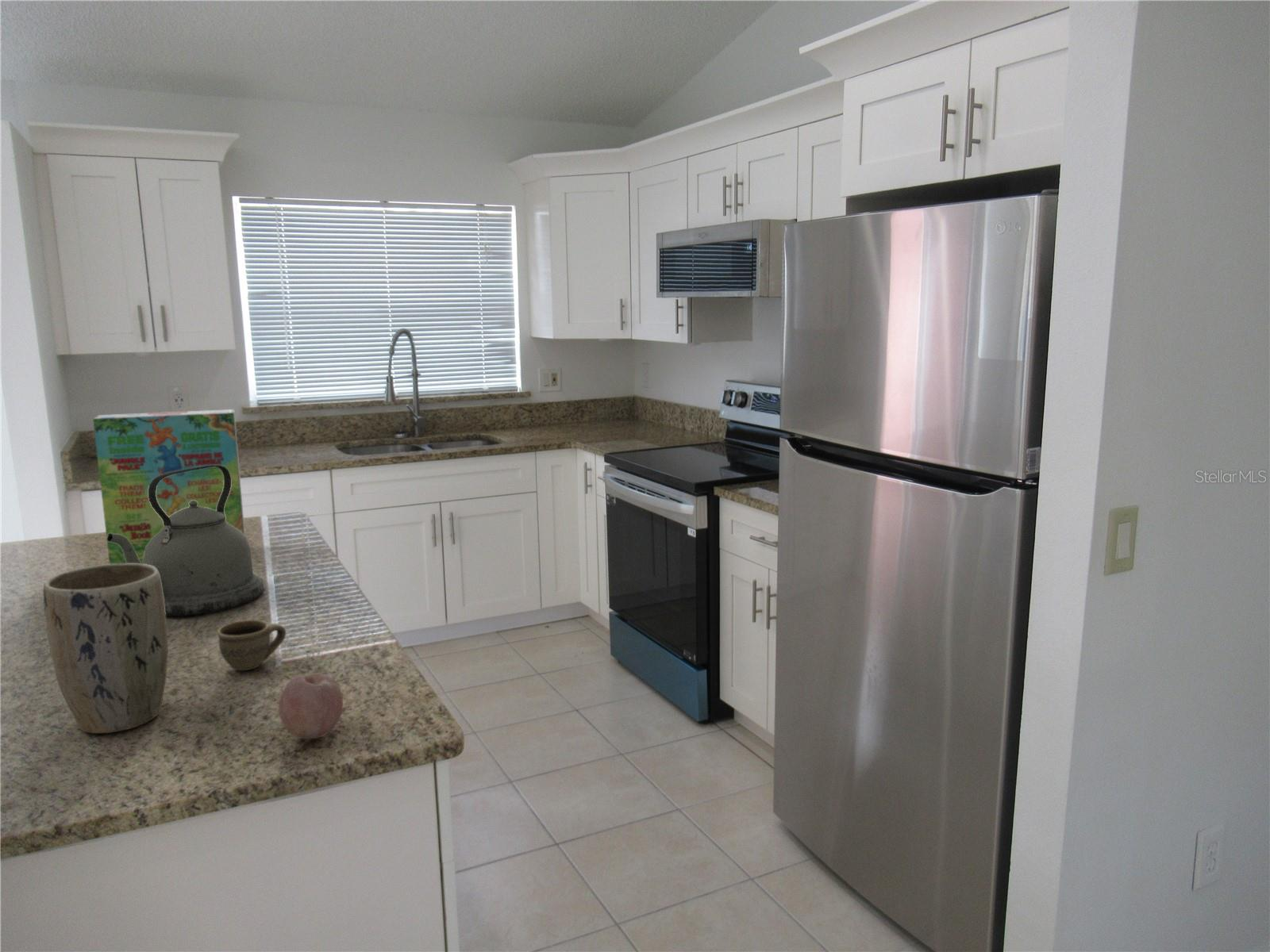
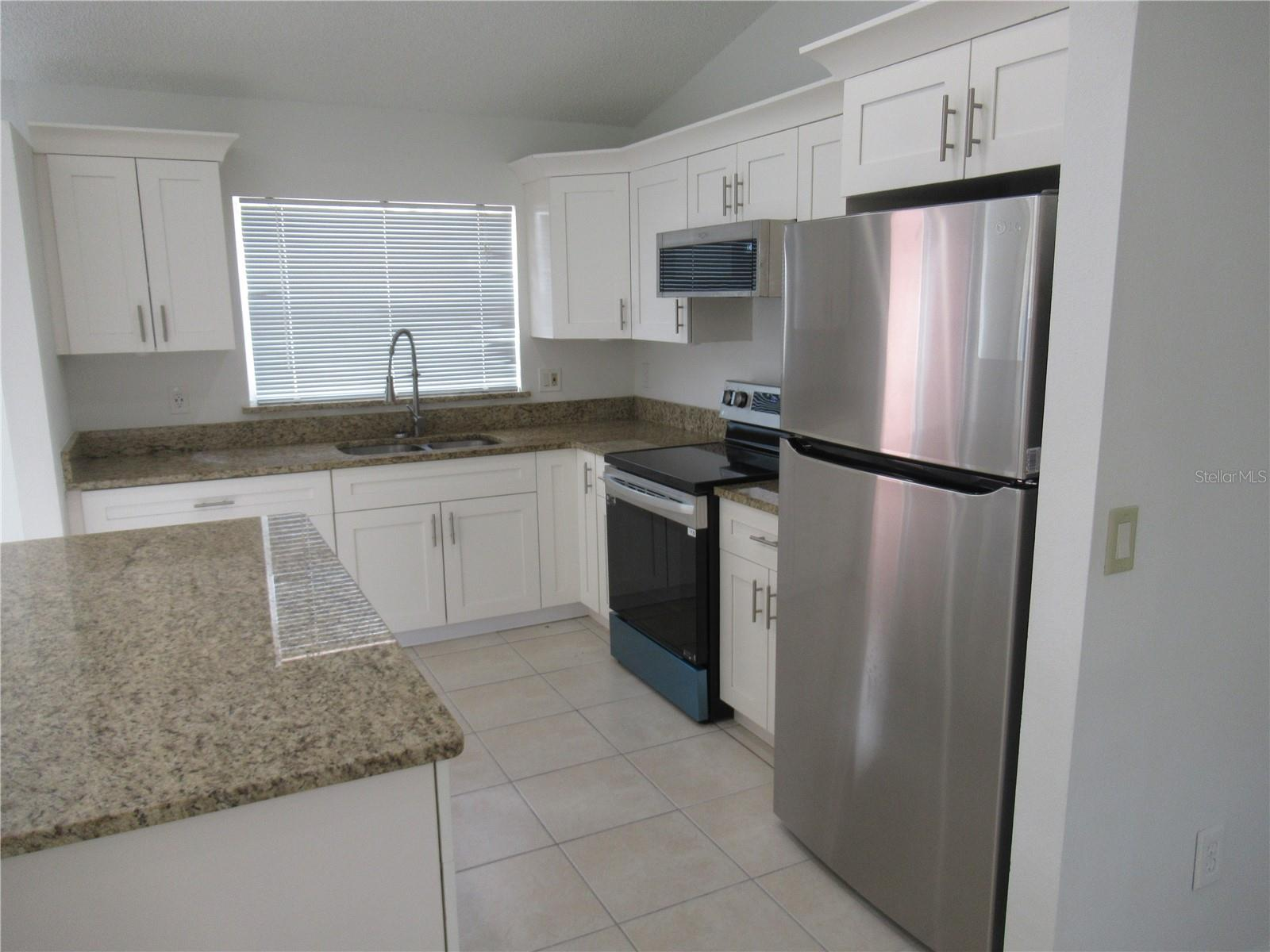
- cup (254, 644)
- kettle (192, 536)
- plant pot (110, 647)
- cereal box (174, 487)
- fruit (311, 706)
